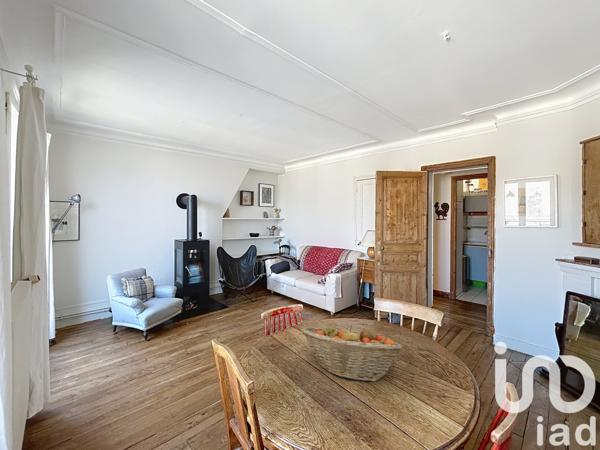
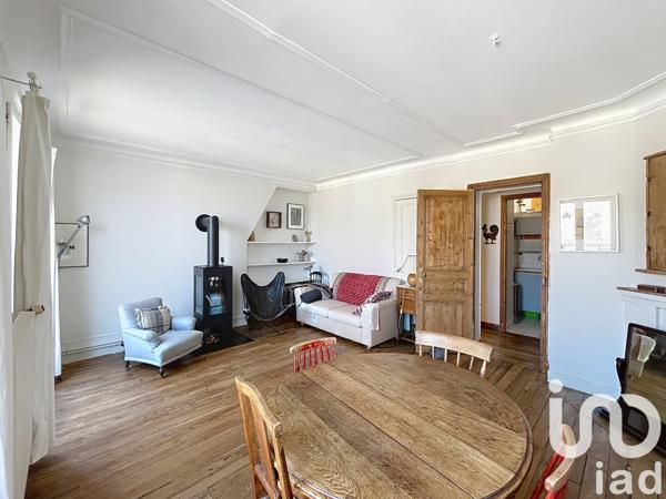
- fruit basket (349, 345)
